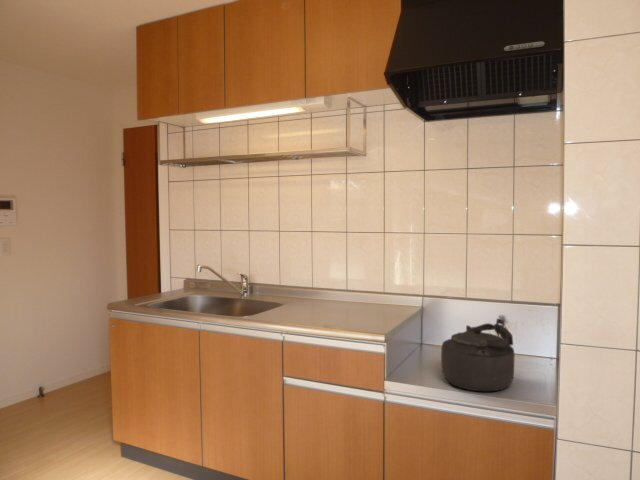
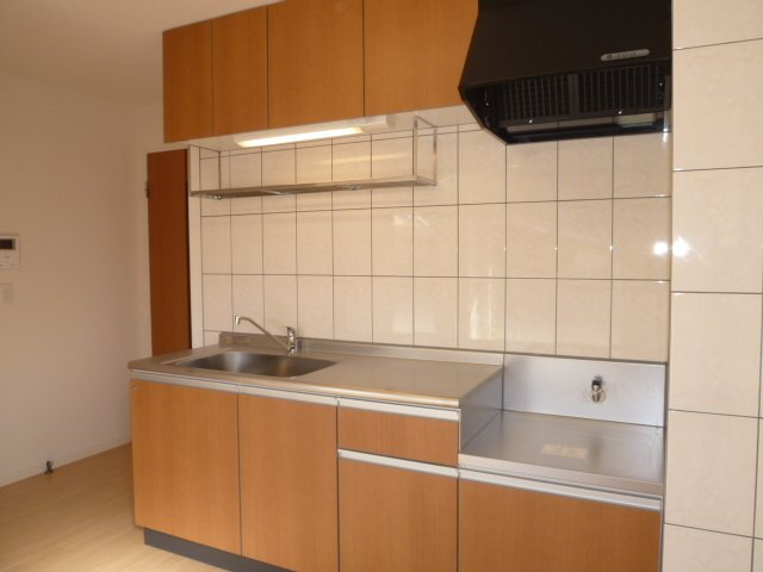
- kettle (477, 353)
